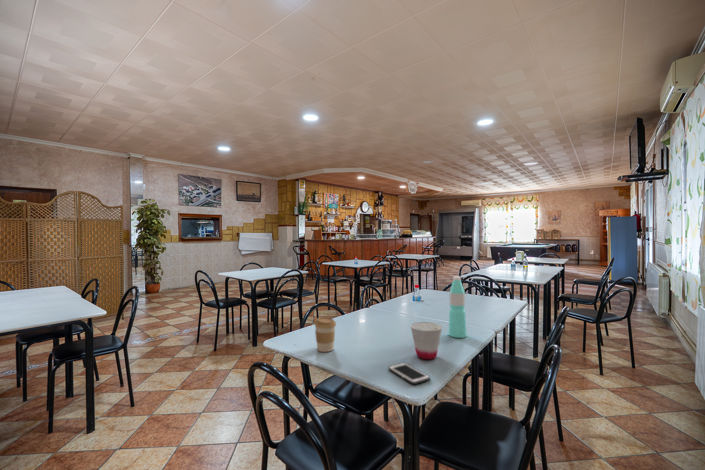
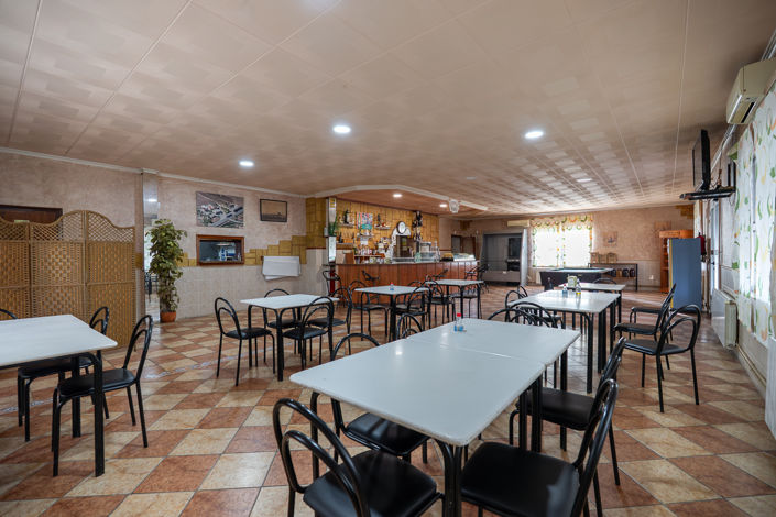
- cup (426, 341)
- cell phone (408, 372)
- water bottle (457, 305)
- coffee cup (325, 333)
